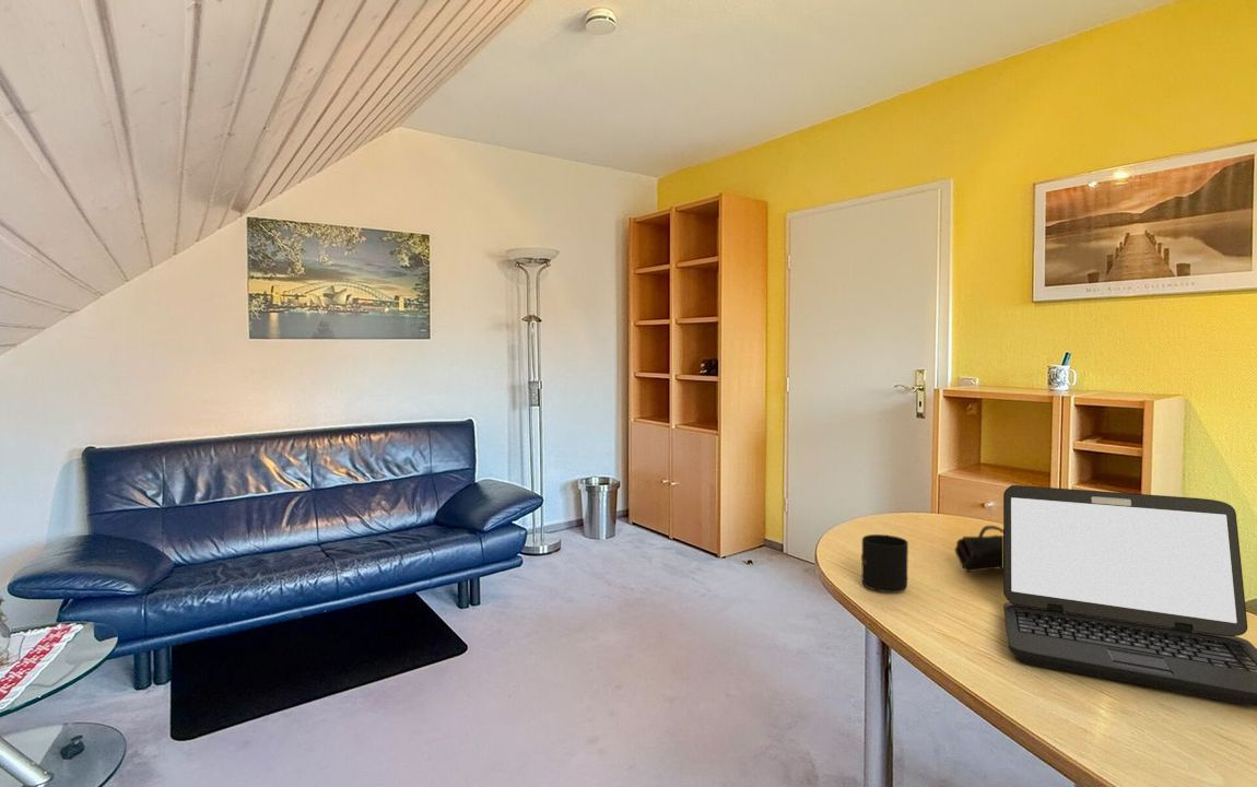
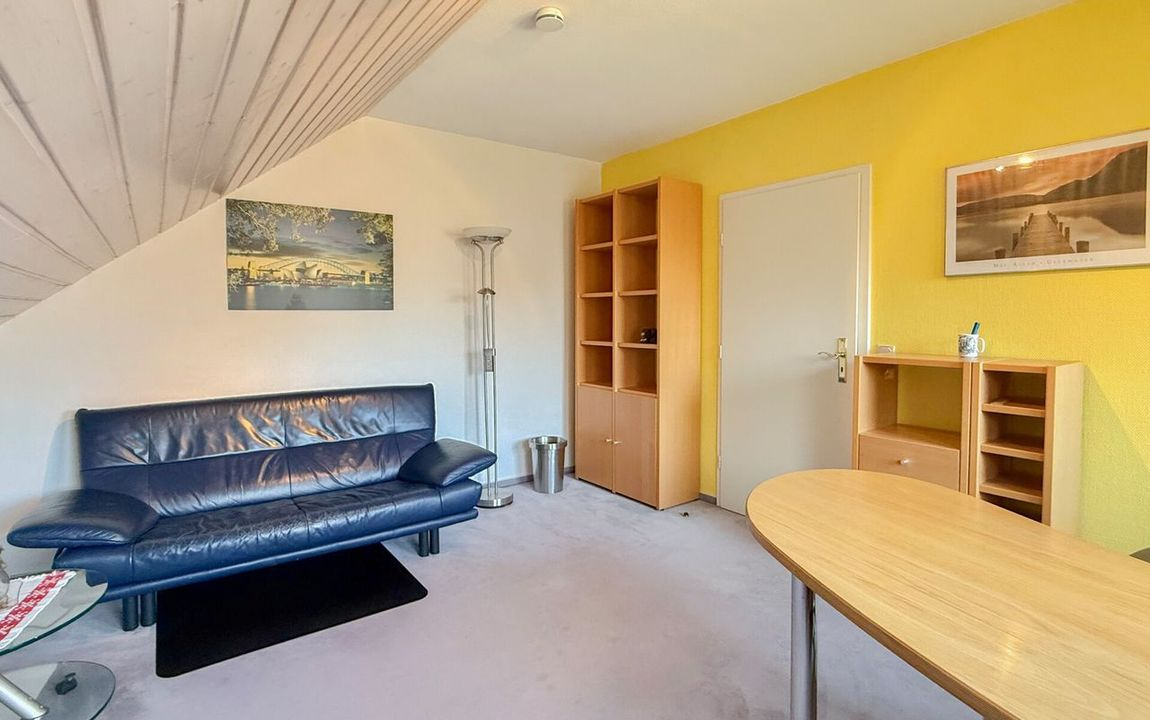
- laptop (1126, 577)
- pencil case (1002, 550)
- mug (886, 561)
